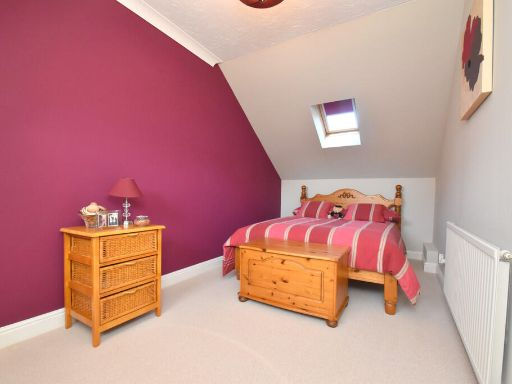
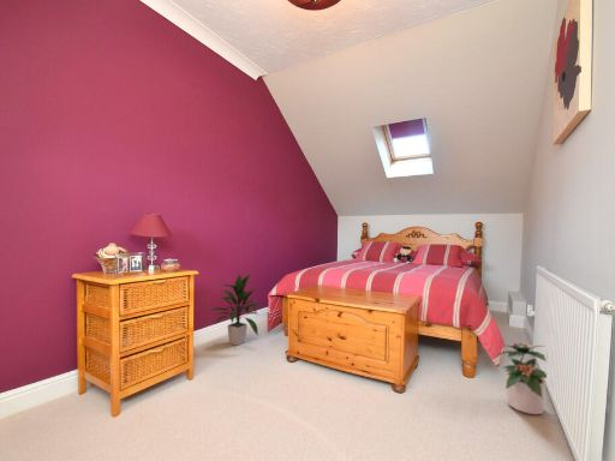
+ potted plant (523, 373)
+ indoor plant (238, 309)
